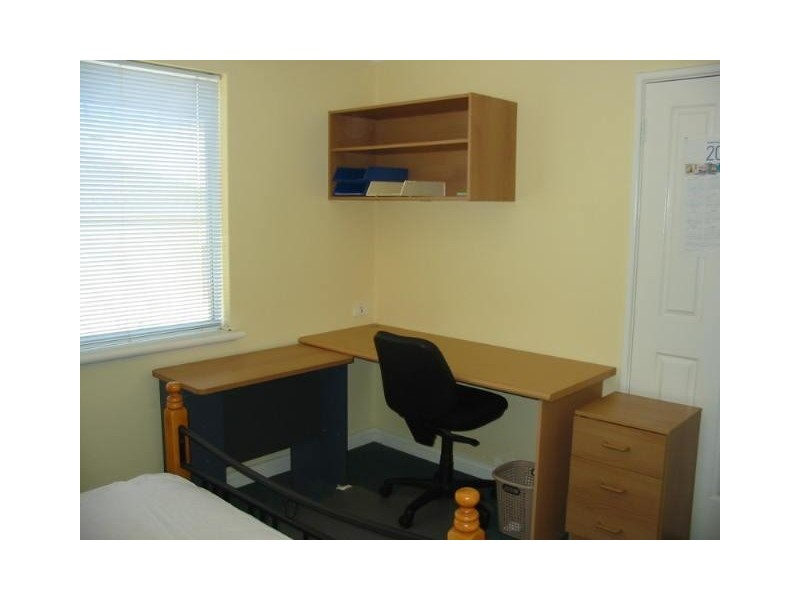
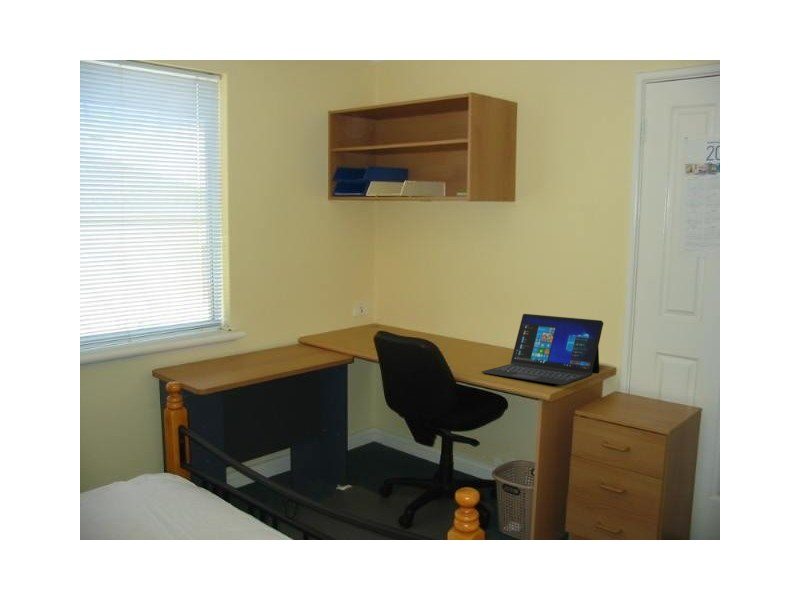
+ laptop (542, 346)
